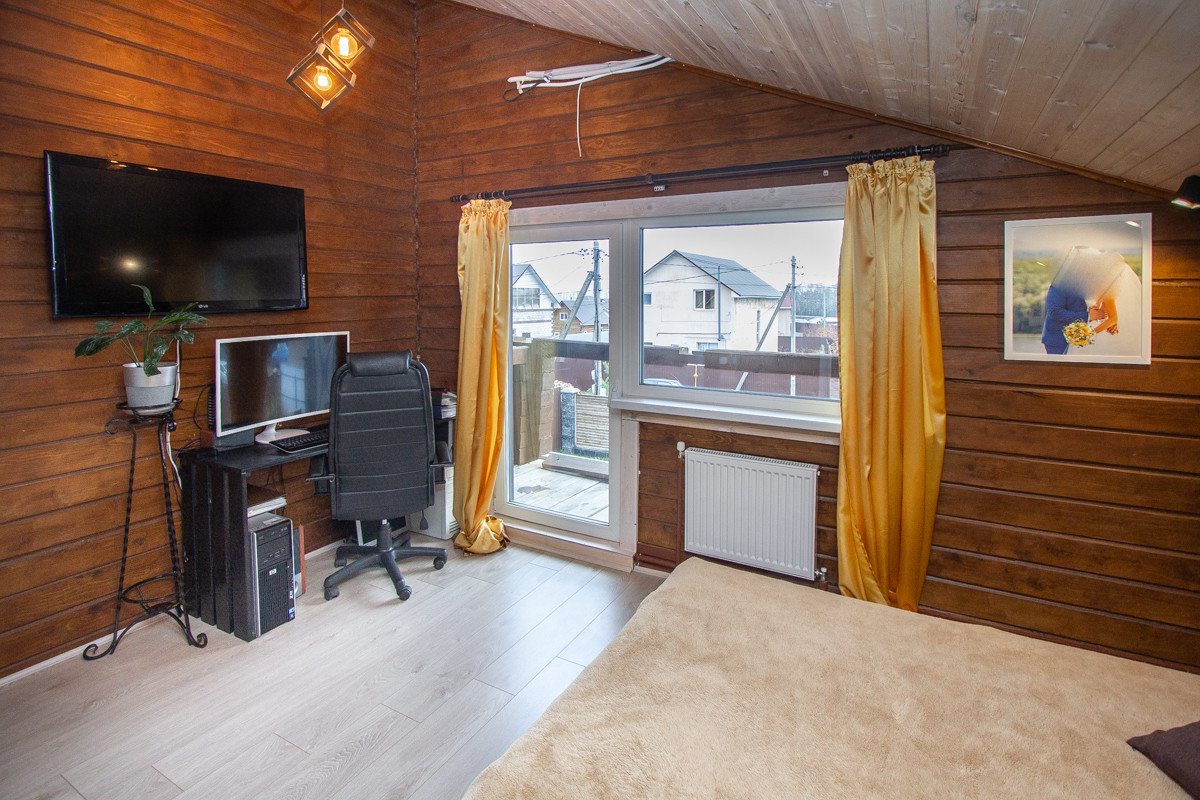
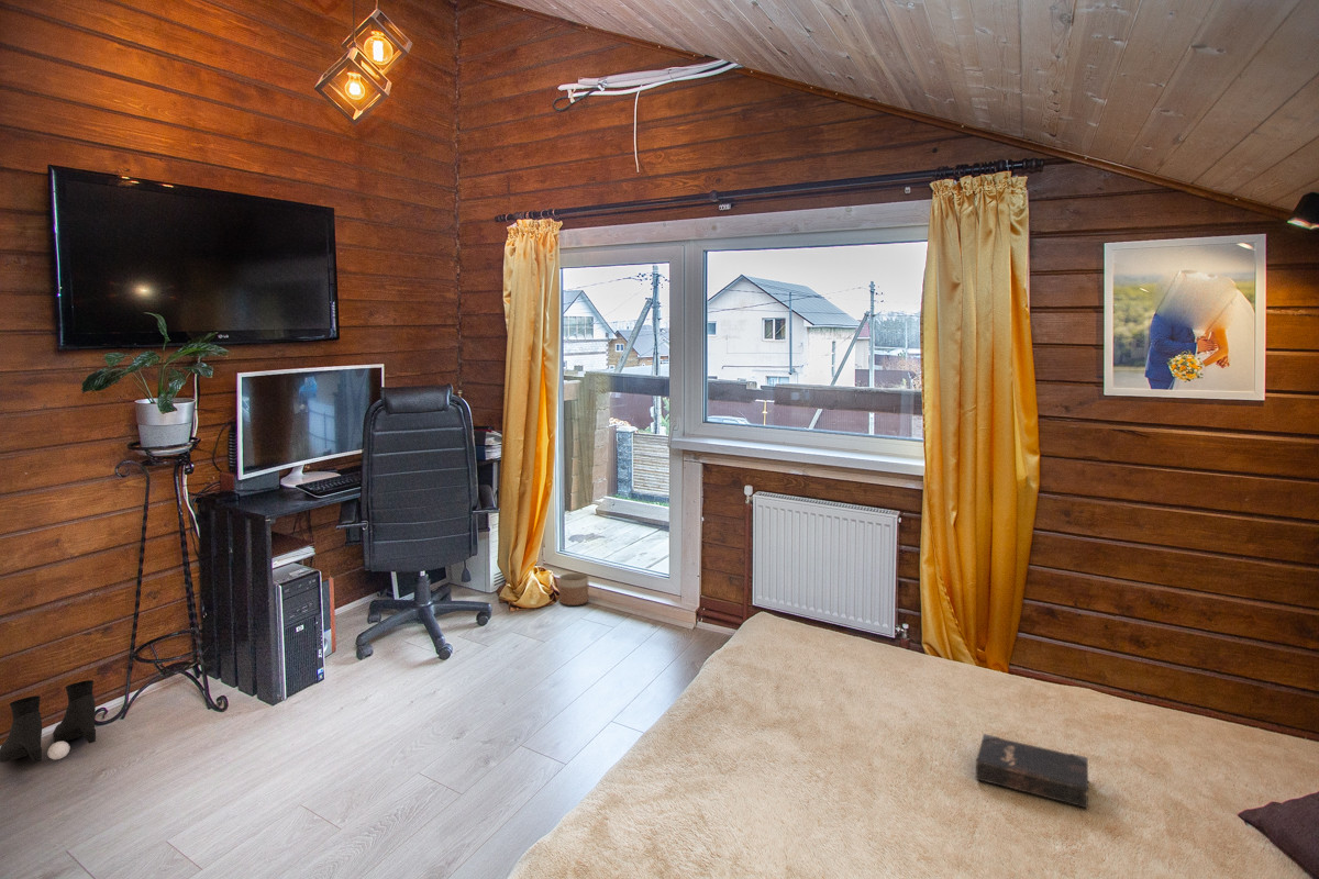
+ planter (574, 589)
+ hardback book (1031, 769)
+ boots (41, 719)
